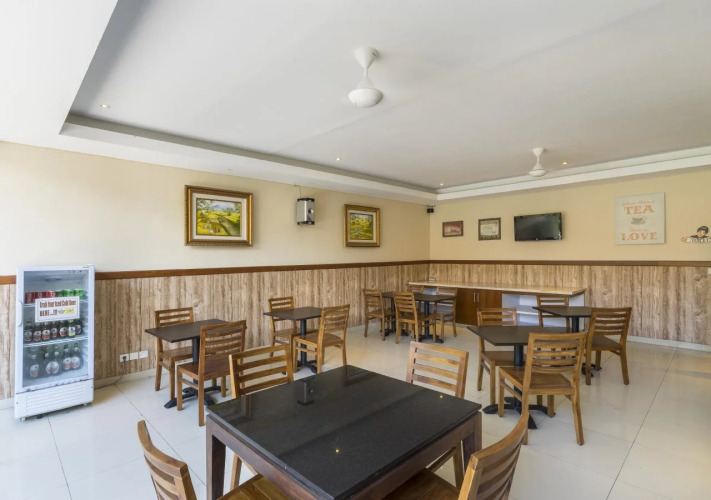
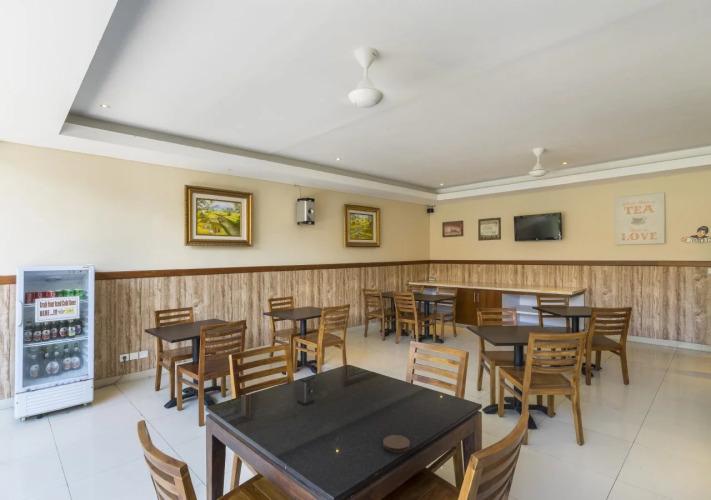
+ coaster (396, 443)
